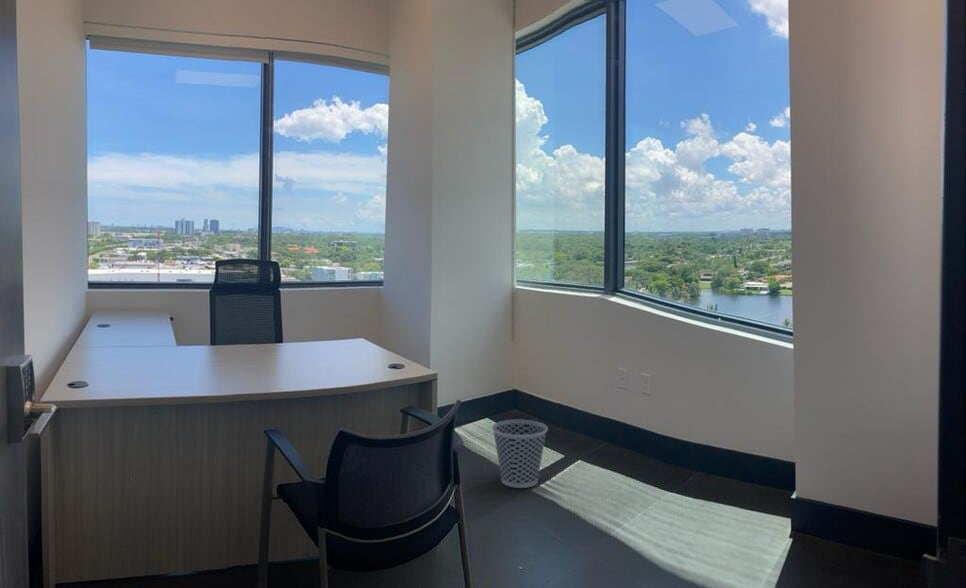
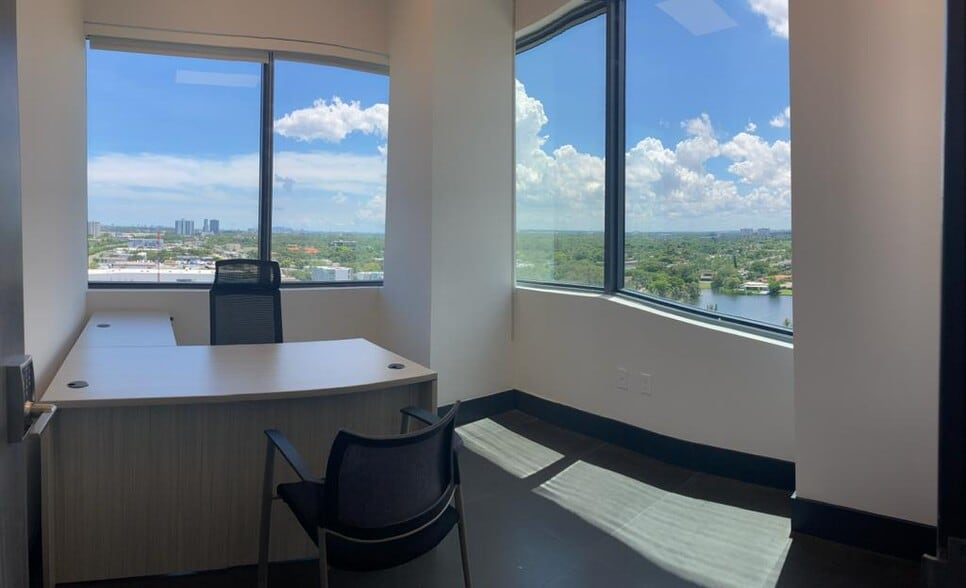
- wastebasket (519, 454)
